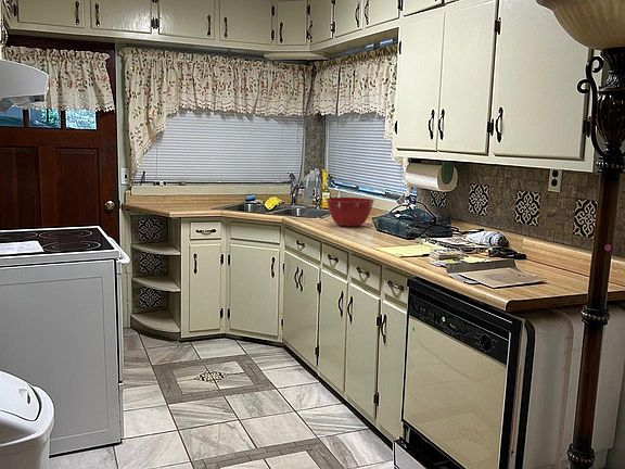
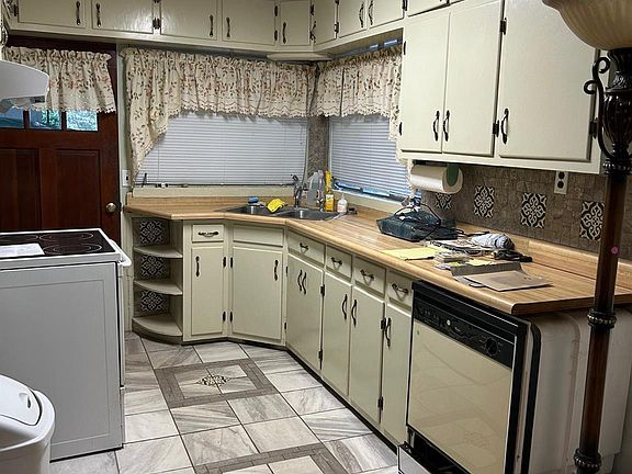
- mixing bowl (349, 212)
